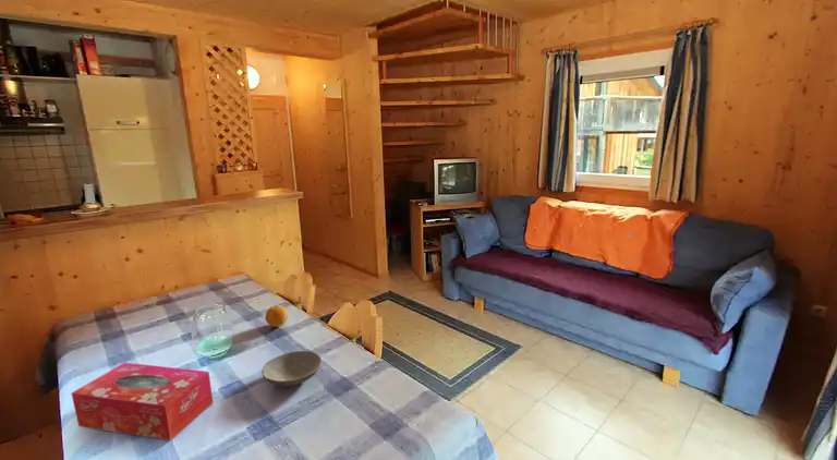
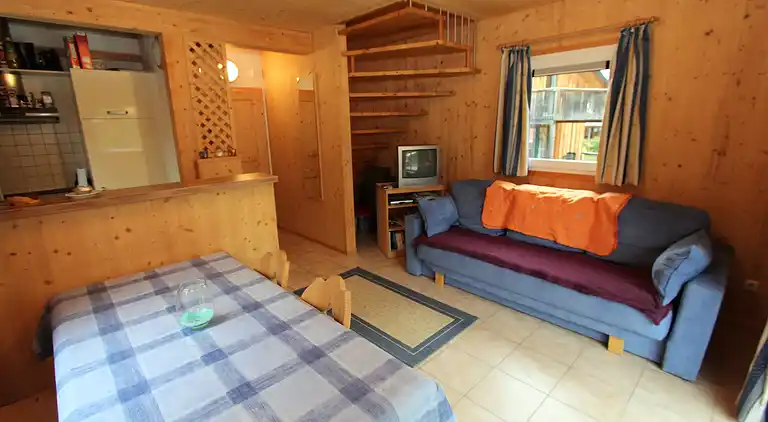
- fruit (276, 316)
- tissue box (145, 398)
- bowl (292, 371)
